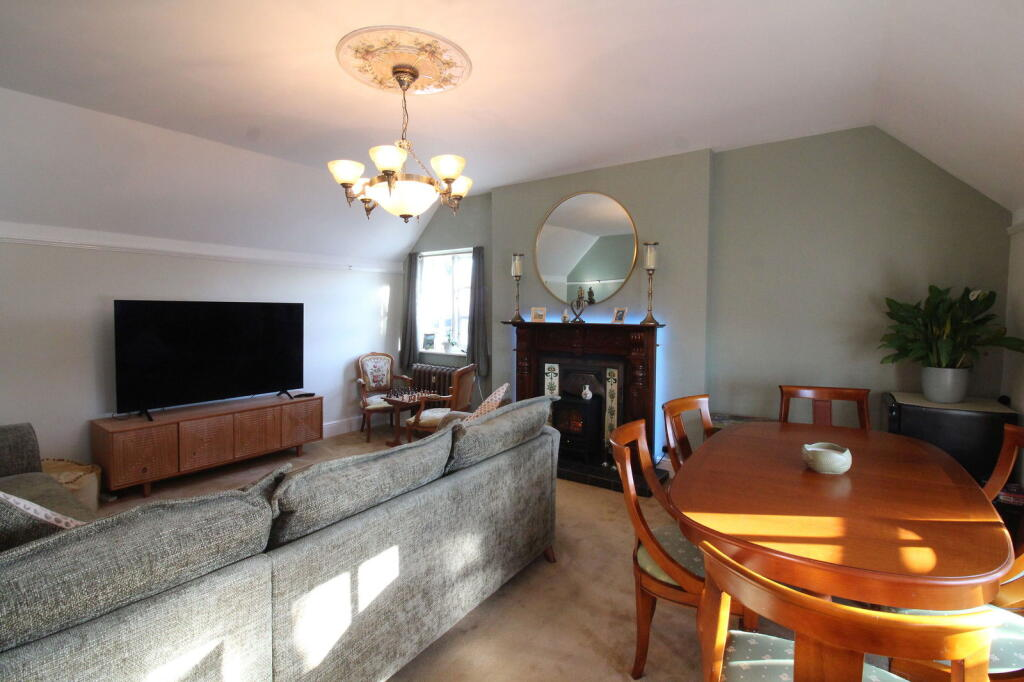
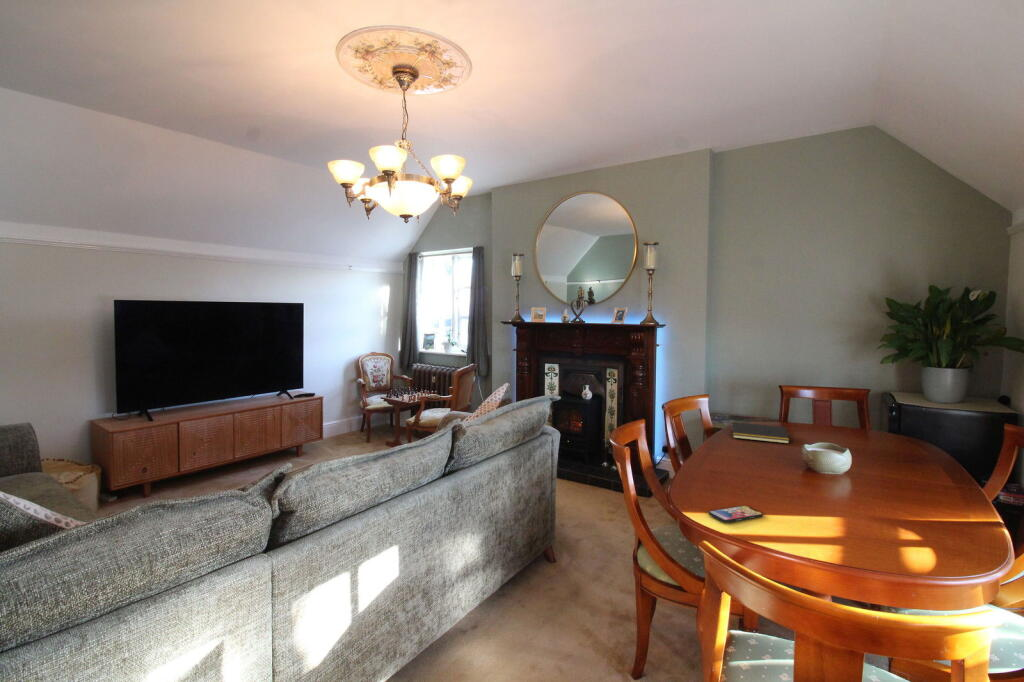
+ notepad (759, 432)
+ smartphone (735, 513)
